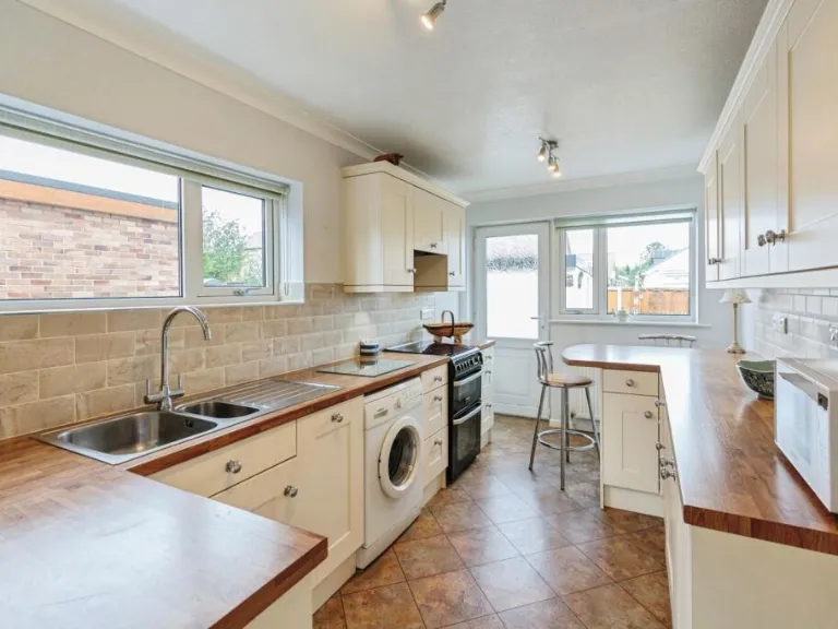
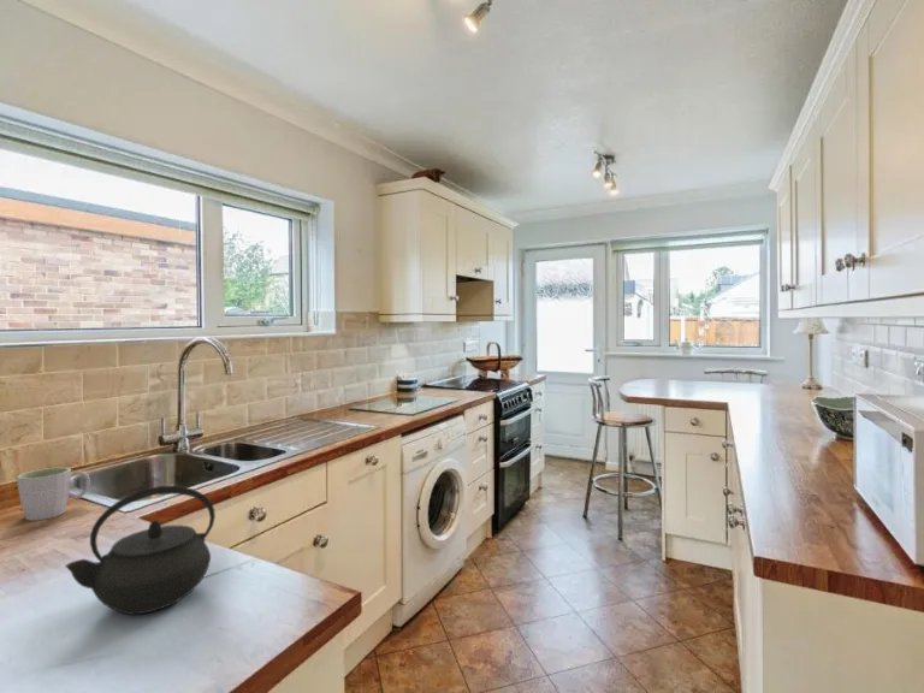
+ kettle (146, 544)
+ mug (54, 491)
